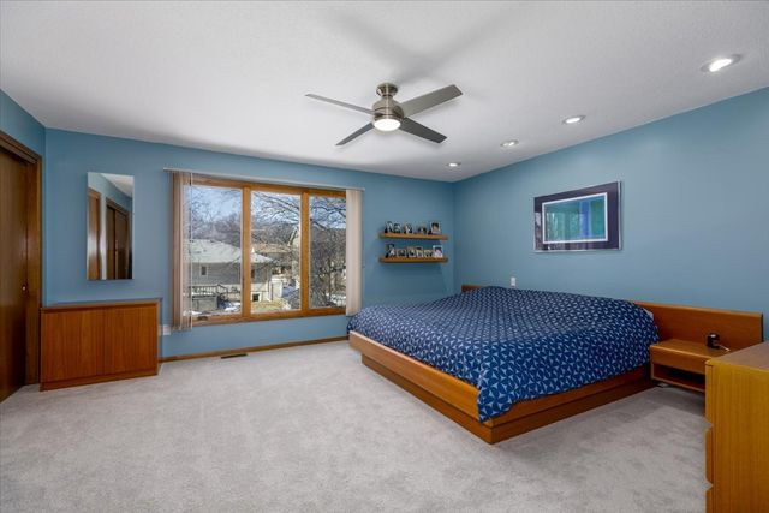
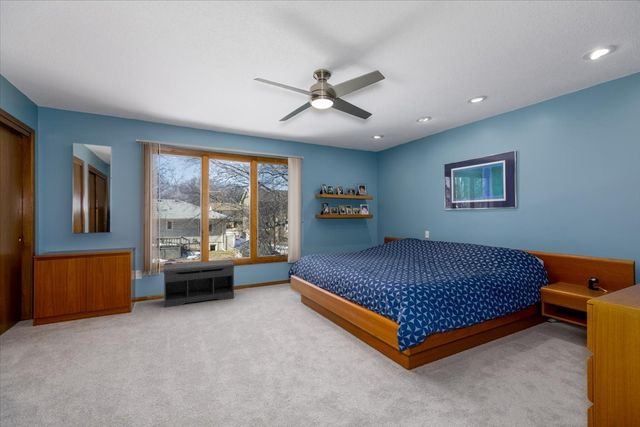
+ bench (199, 281)
